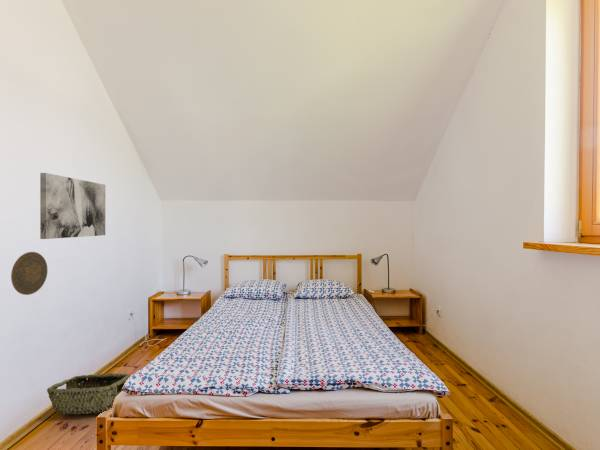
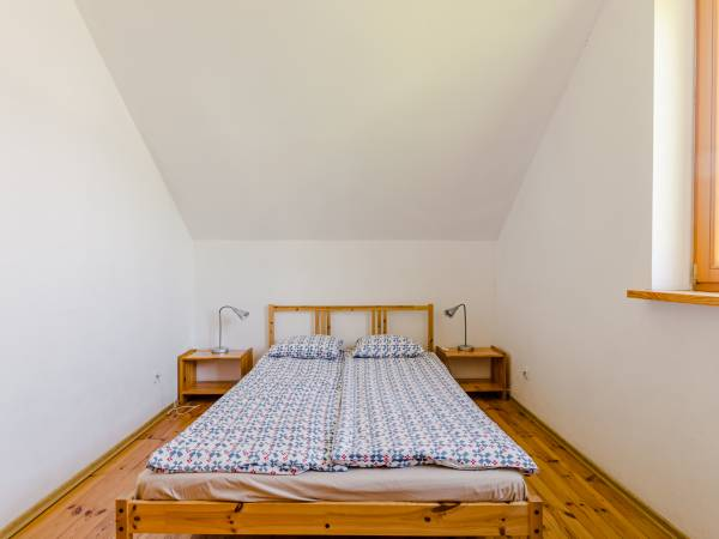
- wall art (77, 208)
- woven basket (91, 392)
- decorative plate (32, 273)
